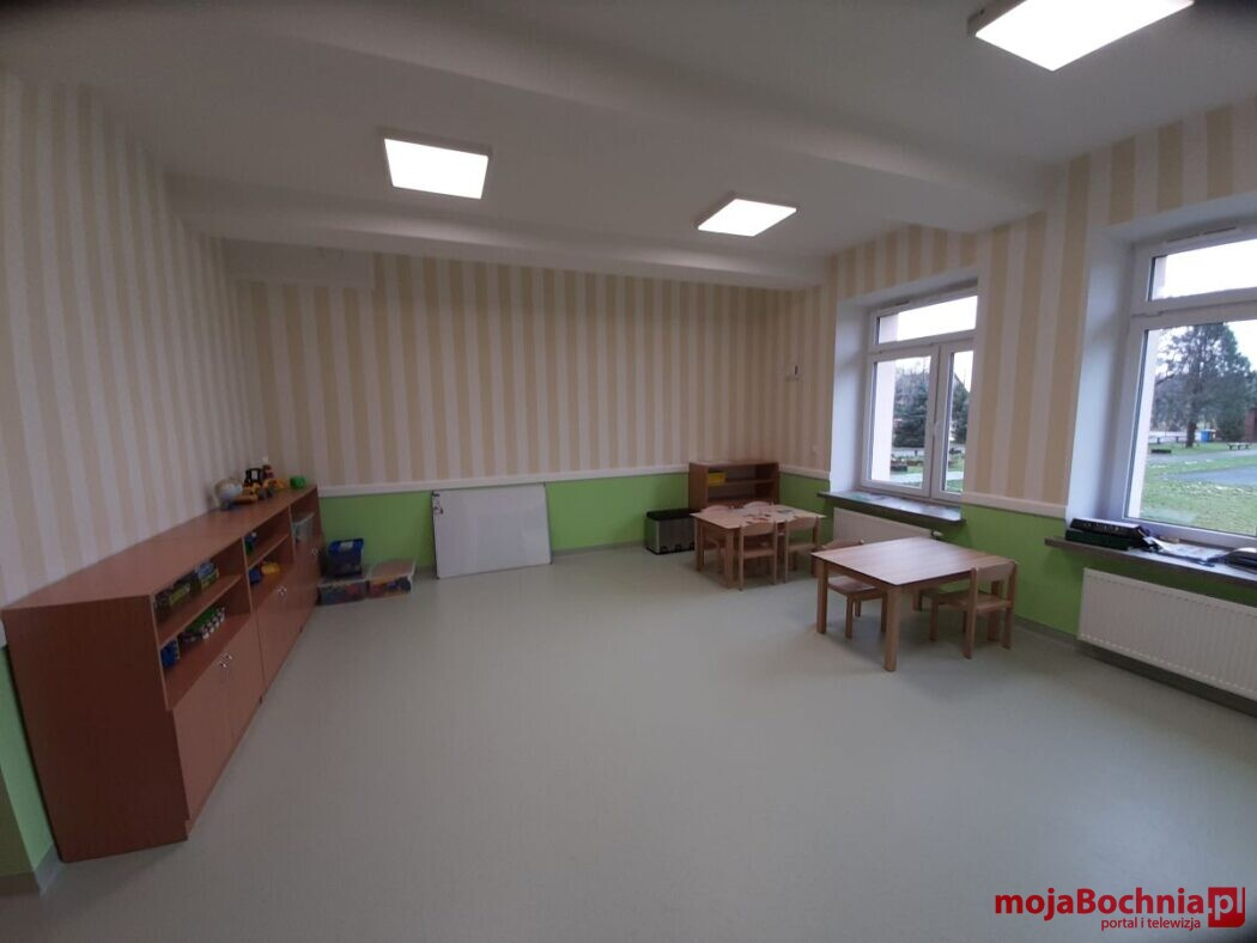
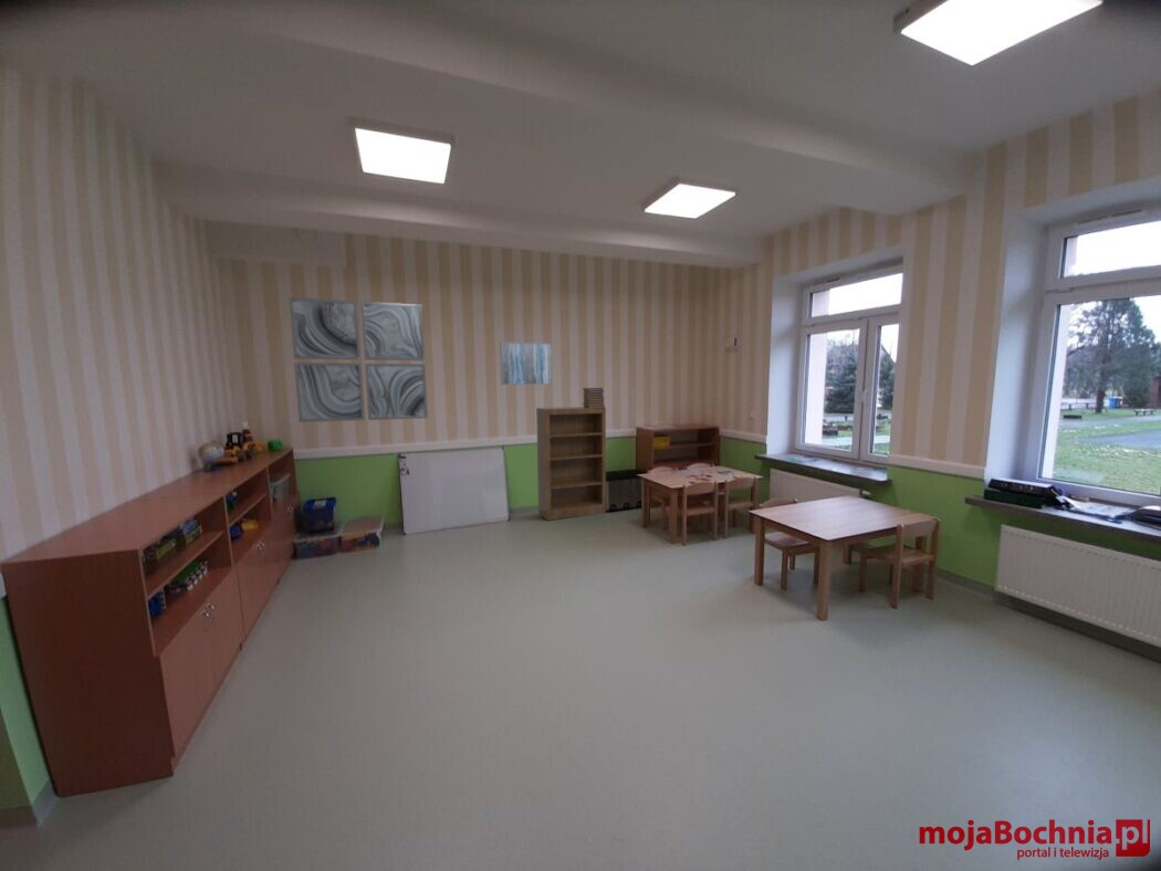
+ bookshelf (571, 461)
+ book stack (593, 397)
+ wall art (526, 364)
+ wall art (360, 359)
